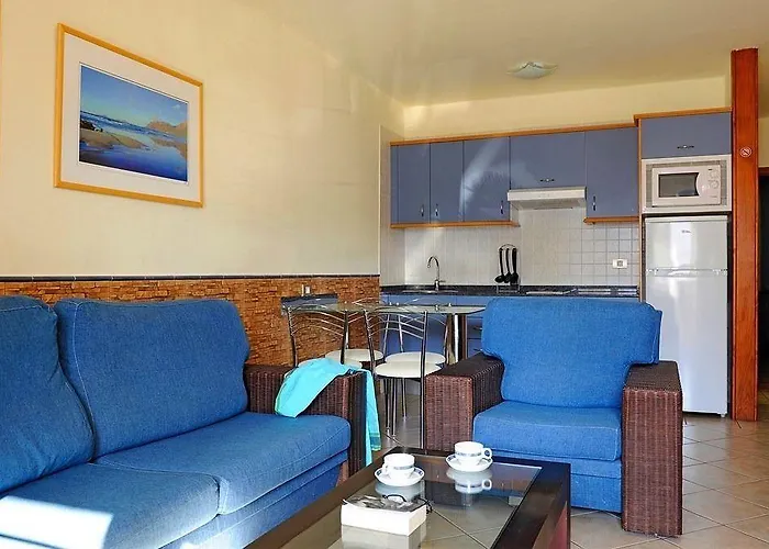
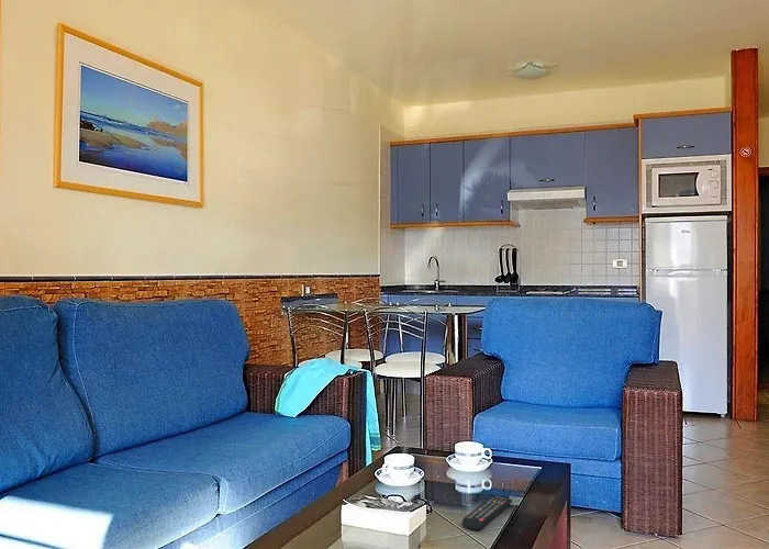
+ remote control (488, 512)
